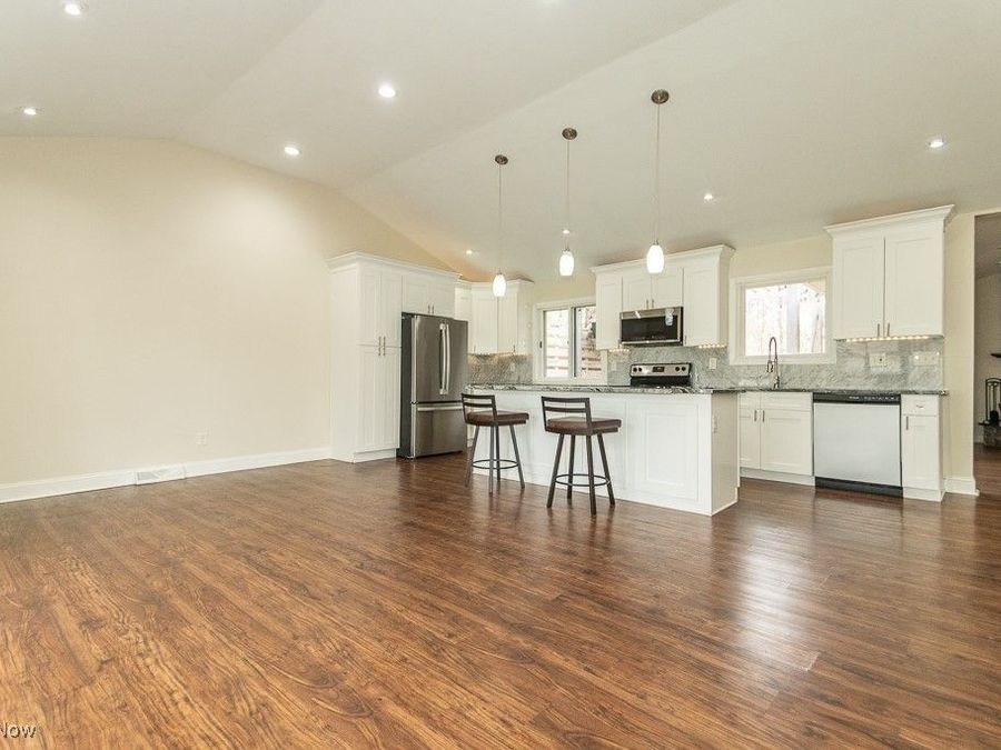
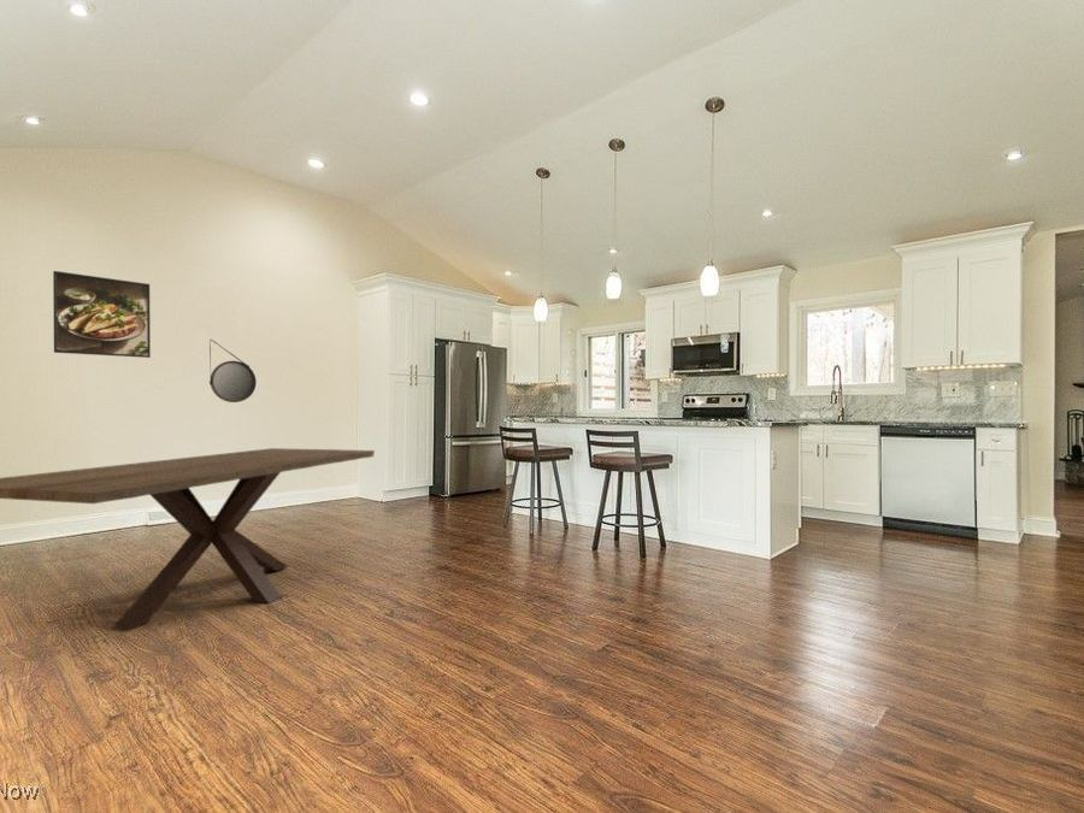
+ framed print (104, 316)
+ home mirror (232, 371)
+ dining table (213, 528)
